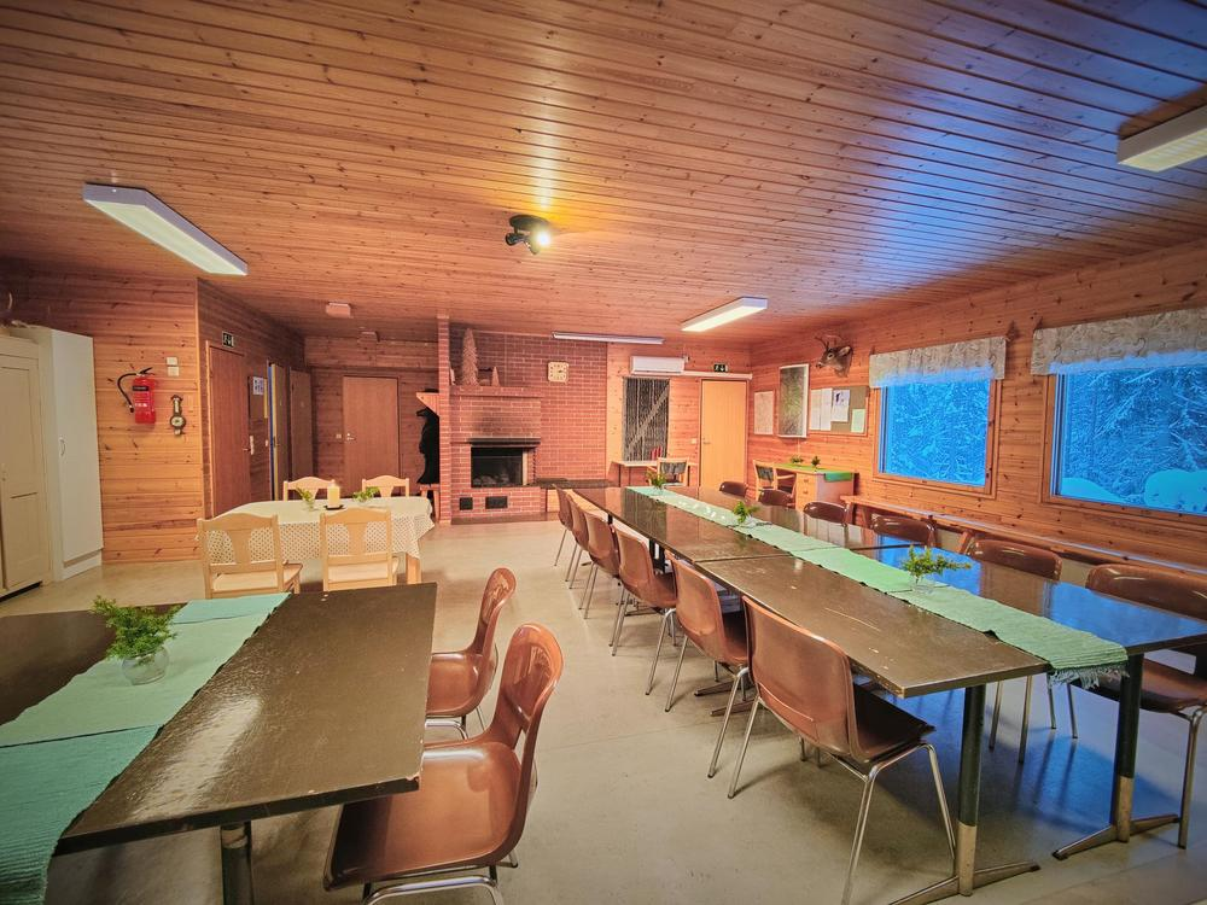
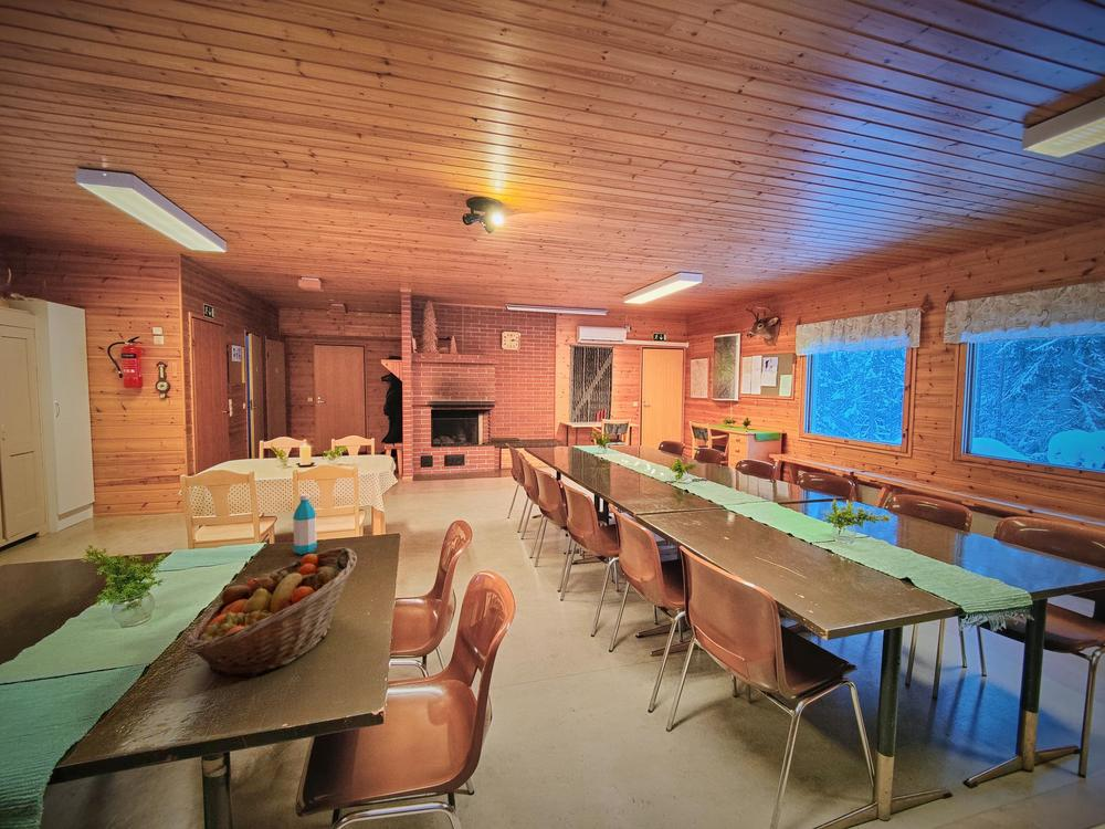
+ fruit basket (281, 604)
+ water bottle (304, 523)
